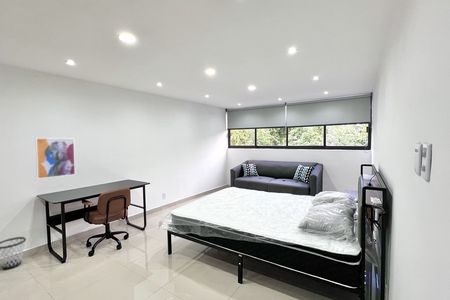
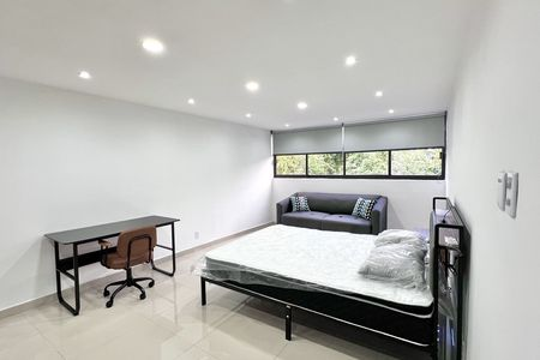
- wall art (56, 157)
- wastebasket (11, 253)
